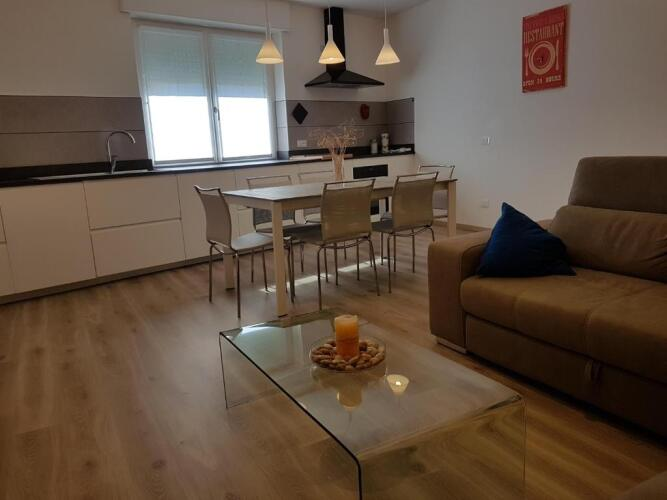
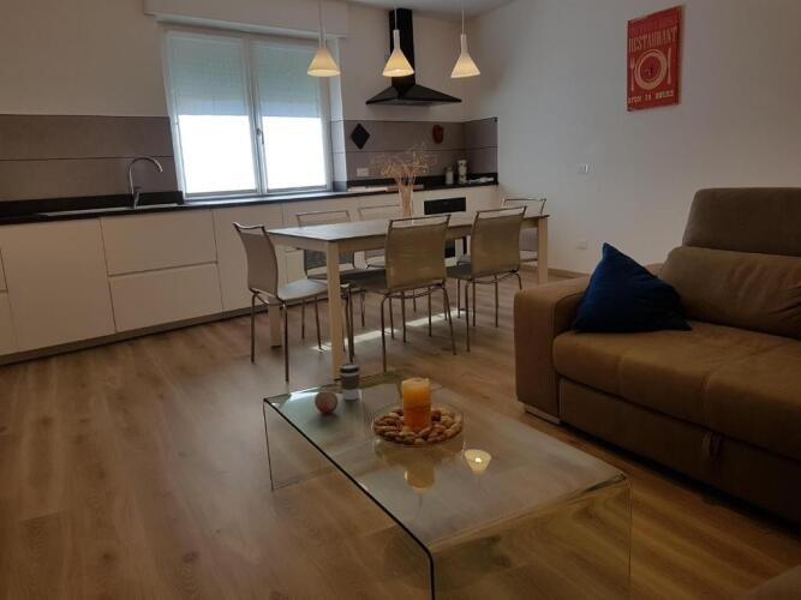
+ coffee cup (349, 380)
+ fruit (325, 401)
